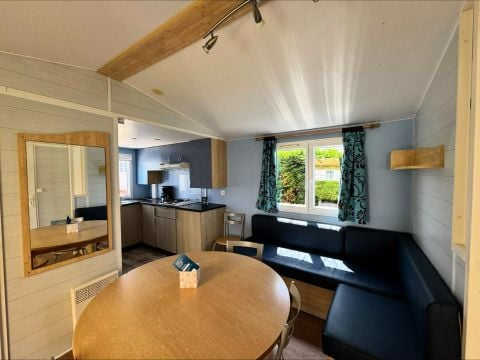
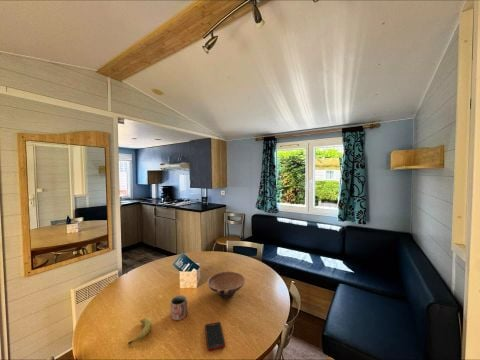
+ cell phone (214, 335)
+ mug (178, 308)
+ bowl (226, 286)
+ fruit (143, 329)
